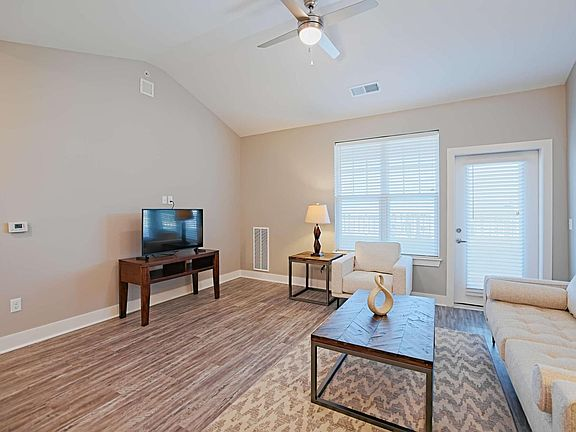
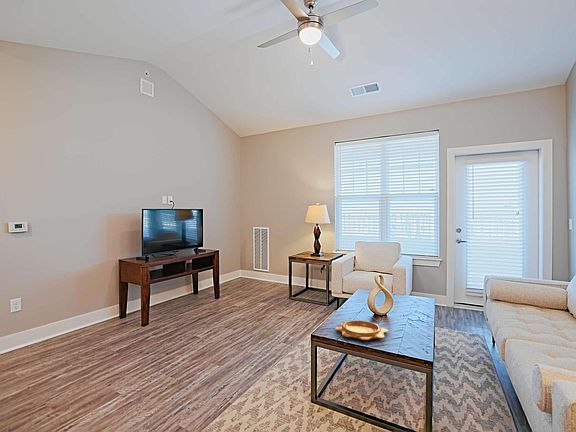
+ decorative bowl (361, 329)
